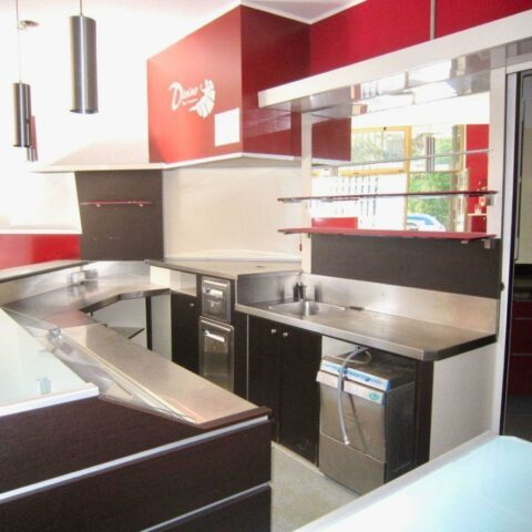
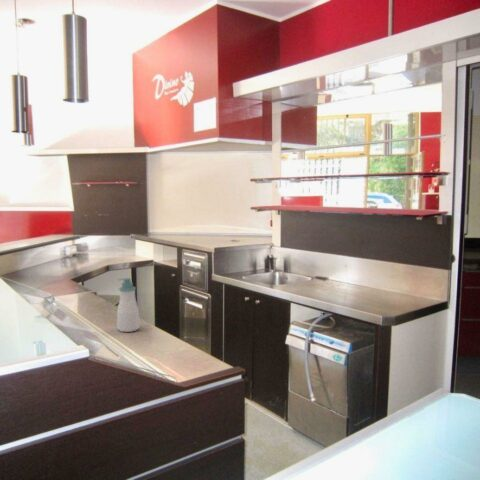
+ soap bottle (127, 303)
